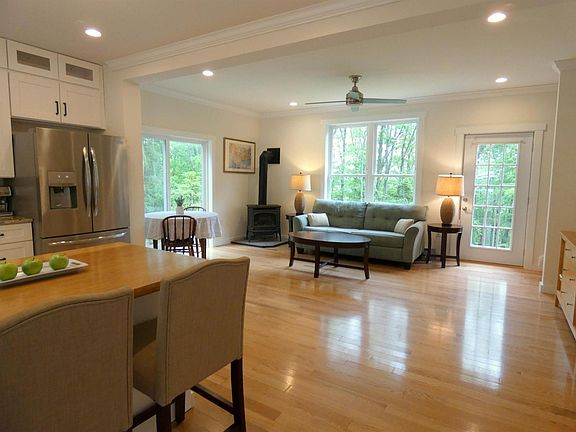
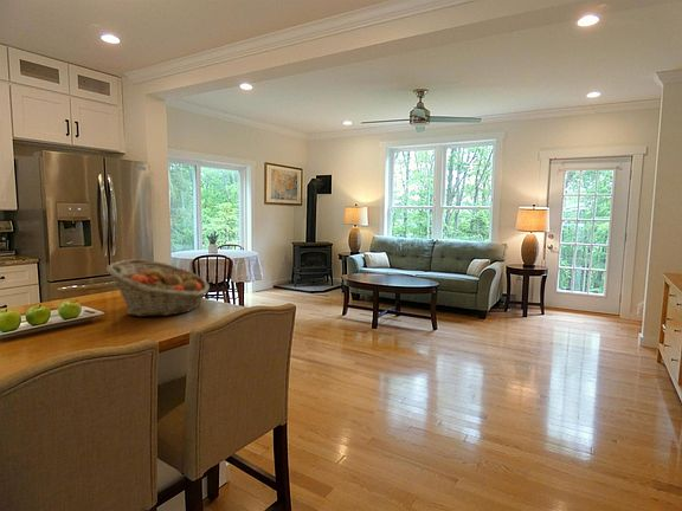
+ fruit basket (161, 284)
